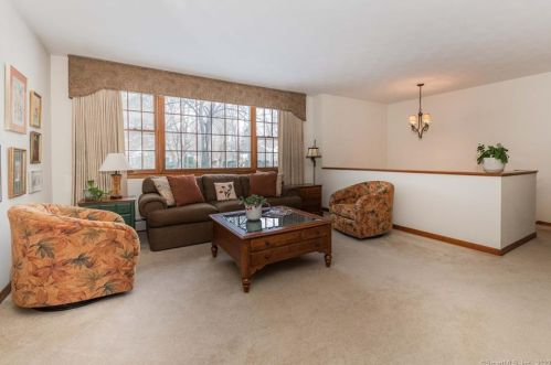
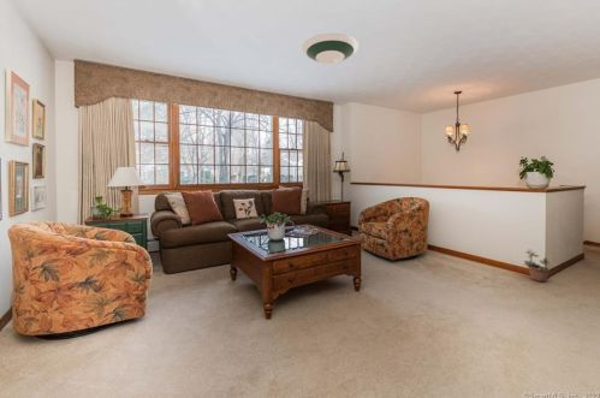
+ potted plant (537, 265)
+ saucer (329, 54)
